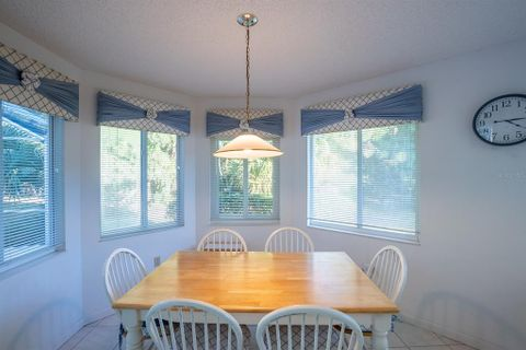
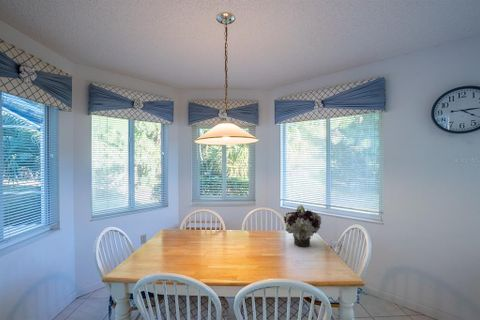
+ flower arrangement (302, 224)
